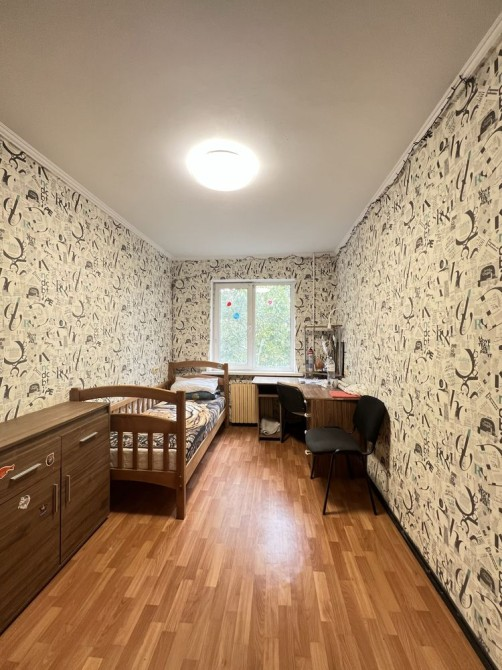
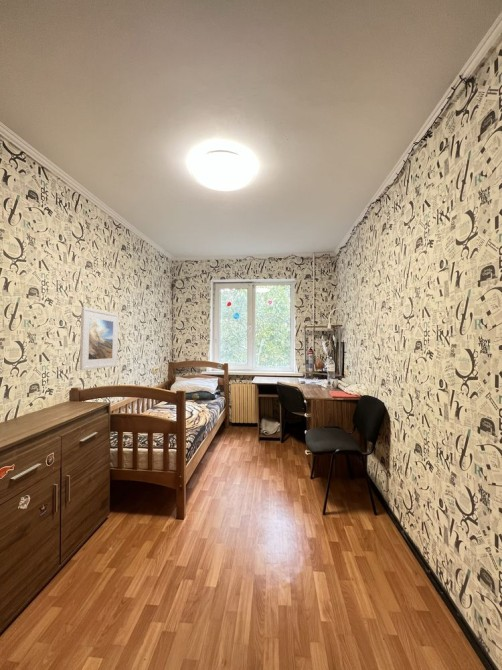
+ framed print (101, 339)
